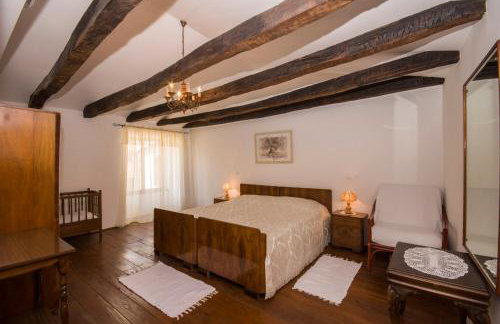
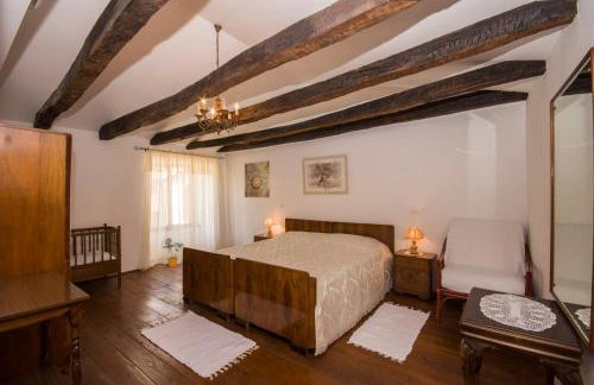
+ house plant (171, 251)
+ wall art (257, 179)
